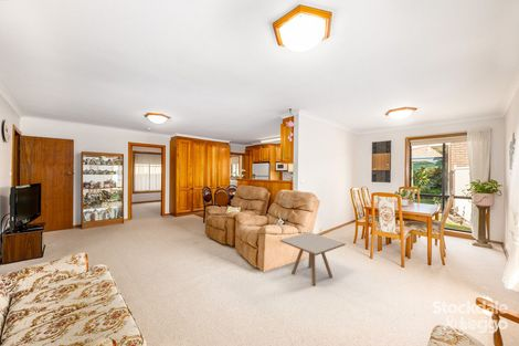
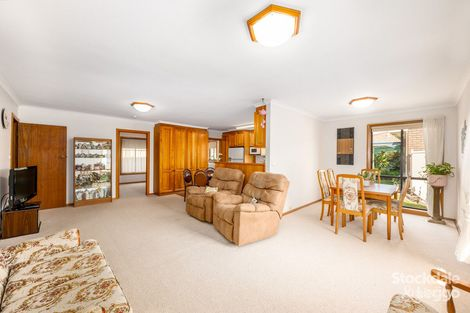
- side table (311, 258)
